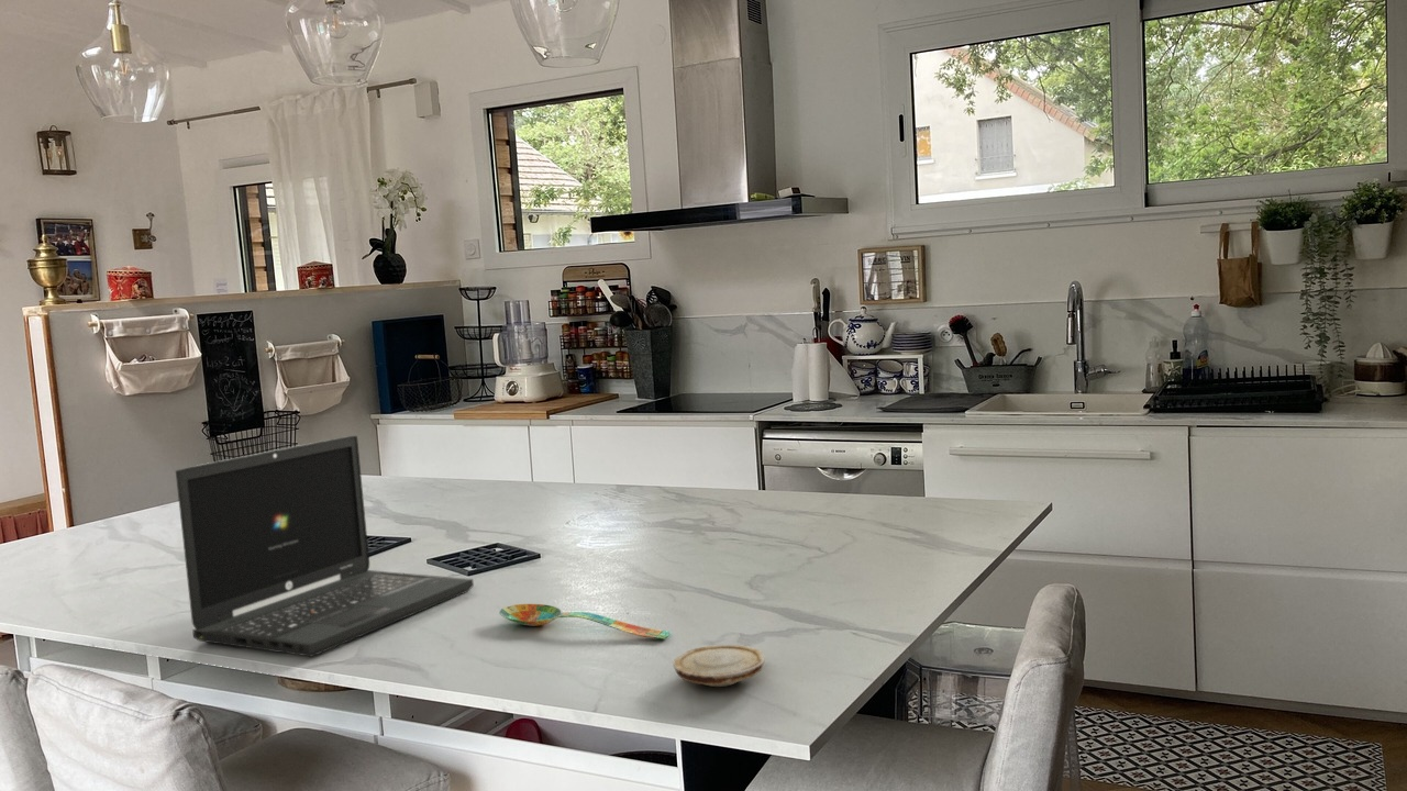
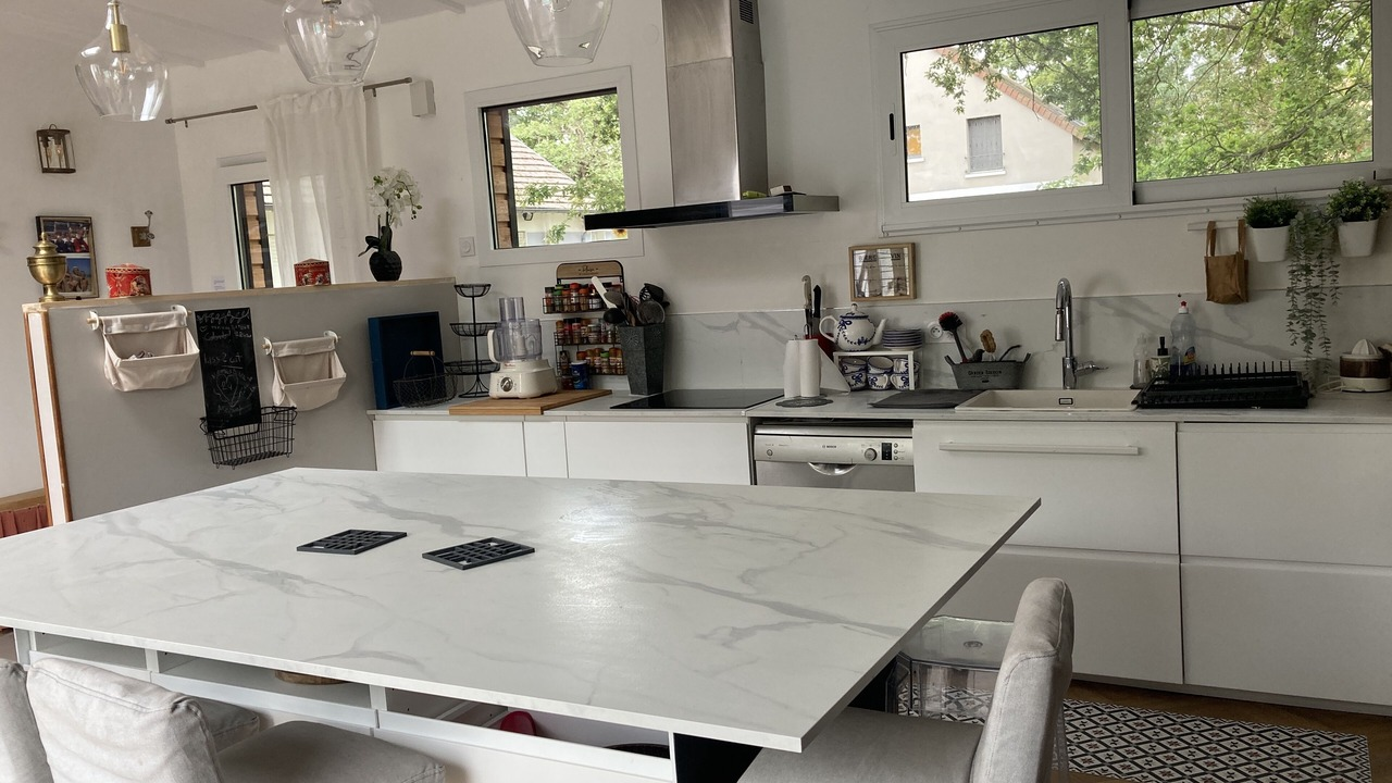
- spoon (581, 617)
- laptop (334, 533)
- wood slice (719, 668)
